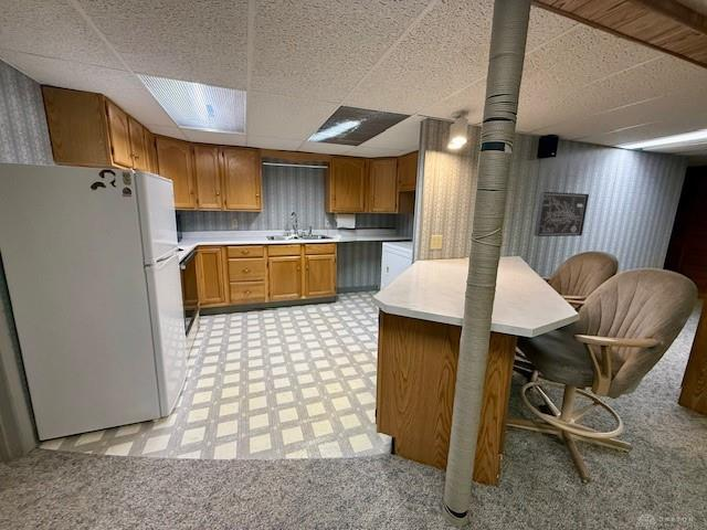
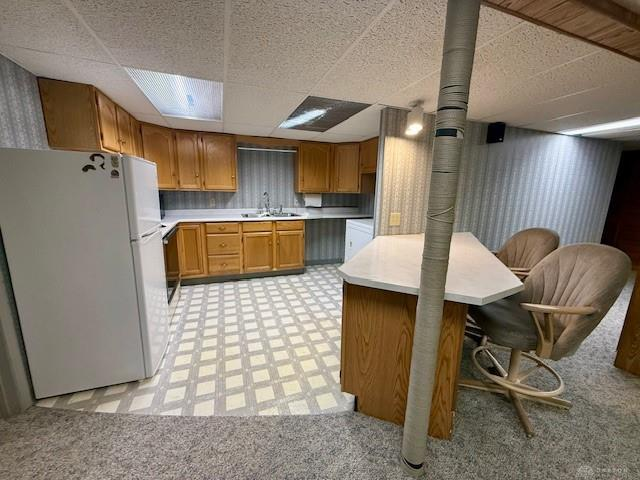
- wall art (561, 214)
